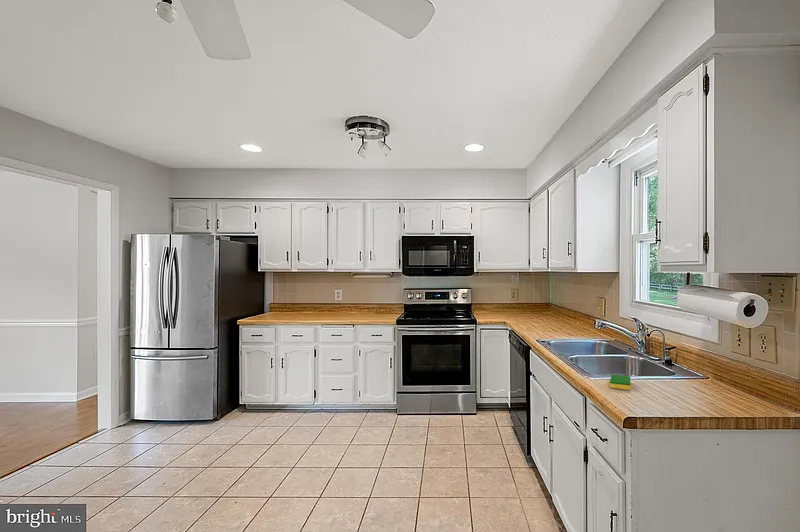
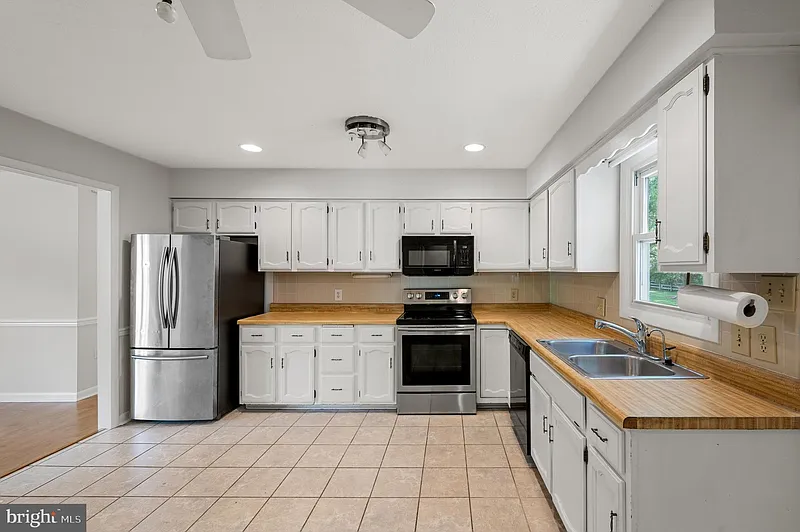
- dish sponge (620, 381)
